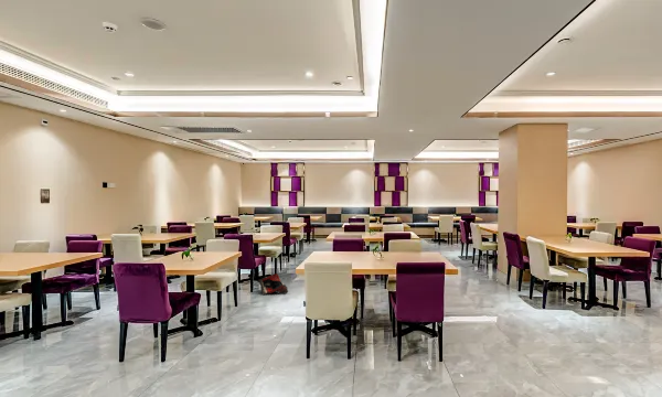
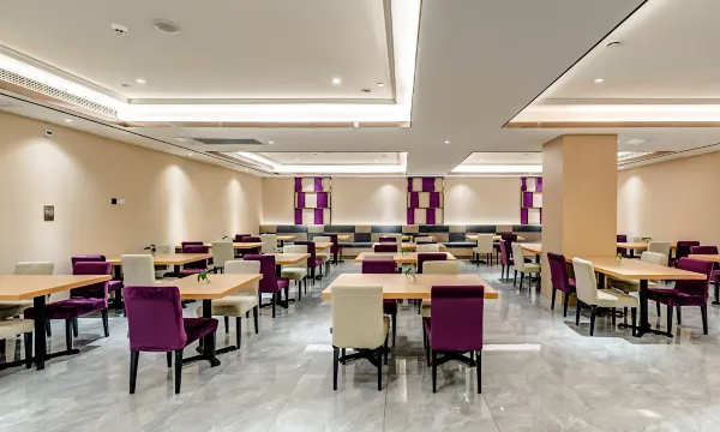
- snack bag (274, 282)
